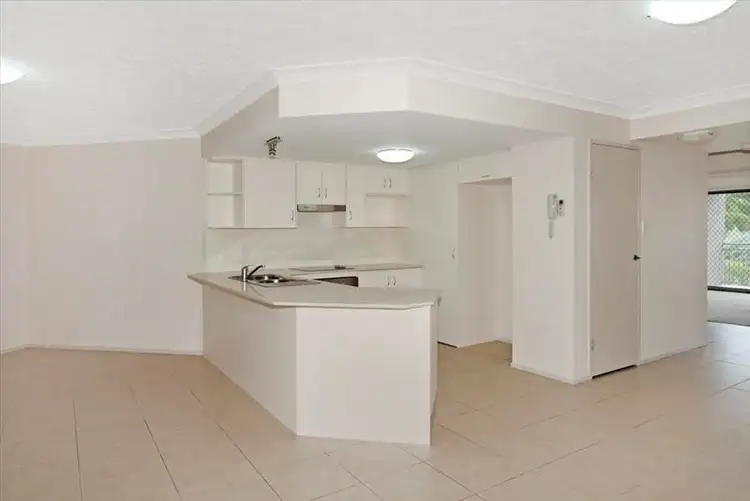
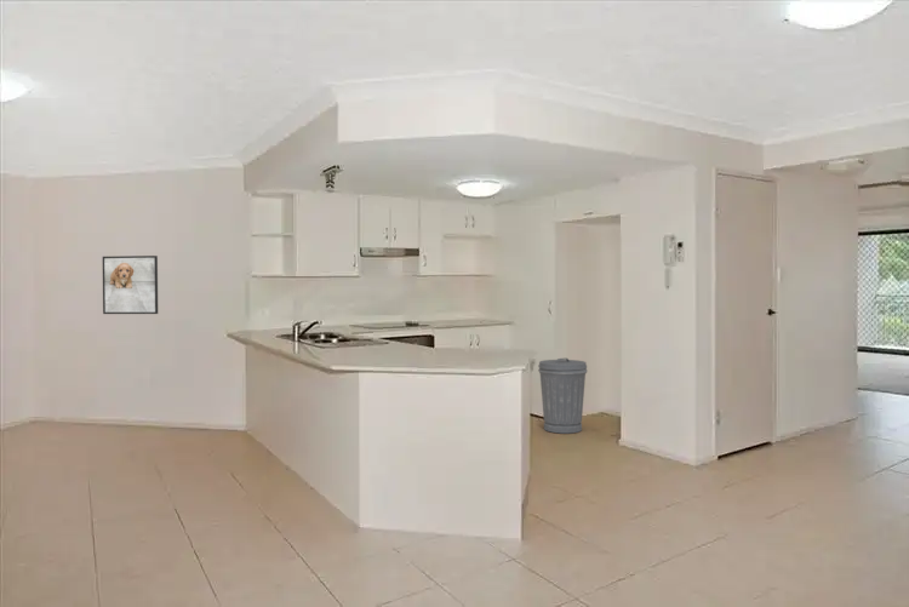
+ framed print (130, 285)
+ trash can (562, 394)
